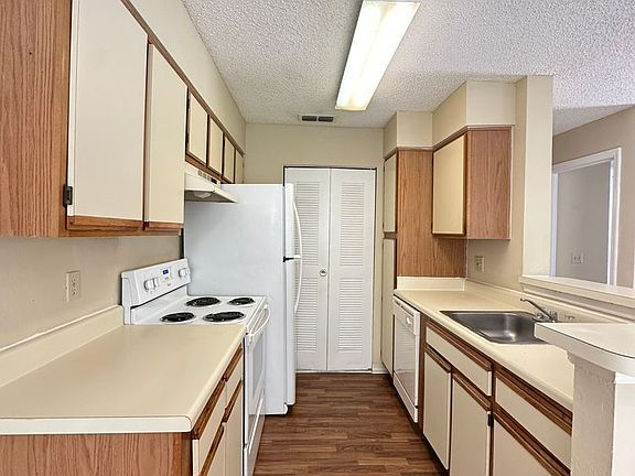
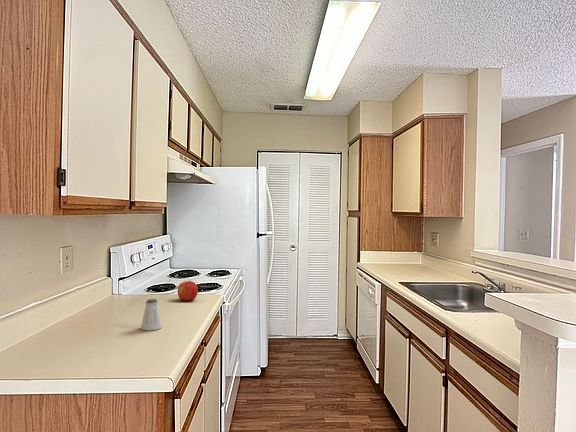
+ apple (187, 289)
+ saltshaker (151, 313)
